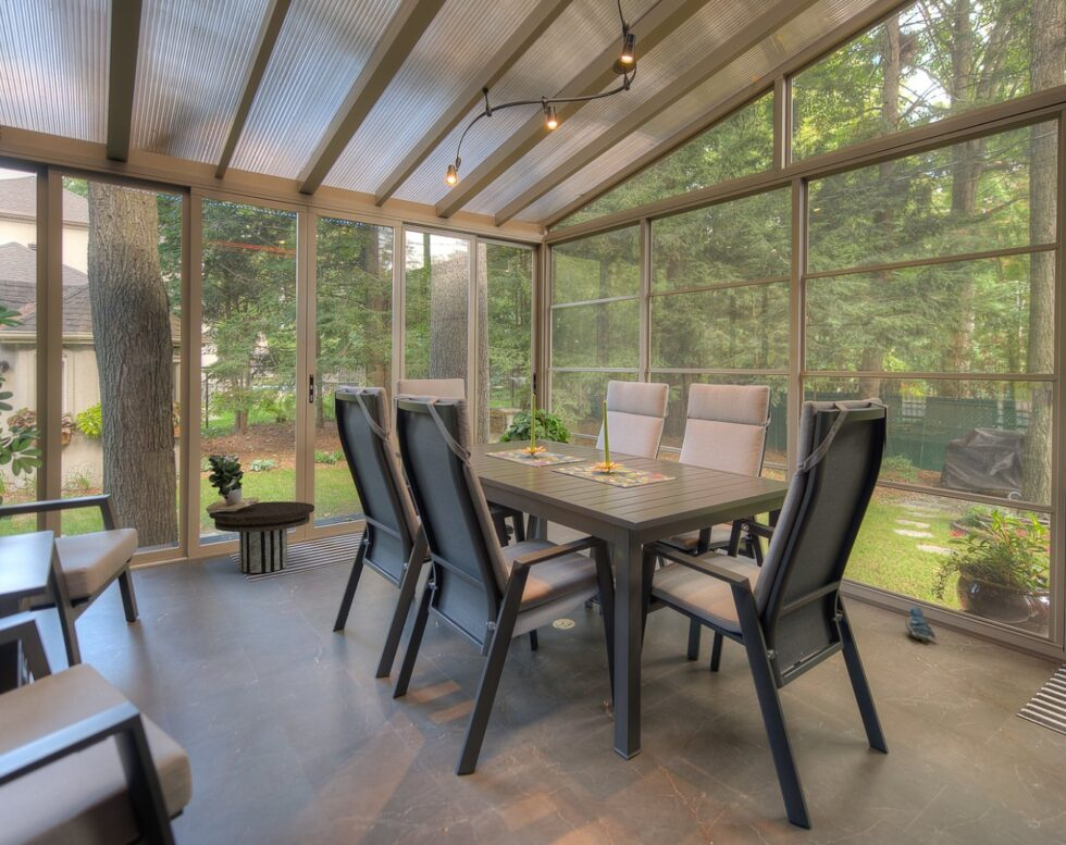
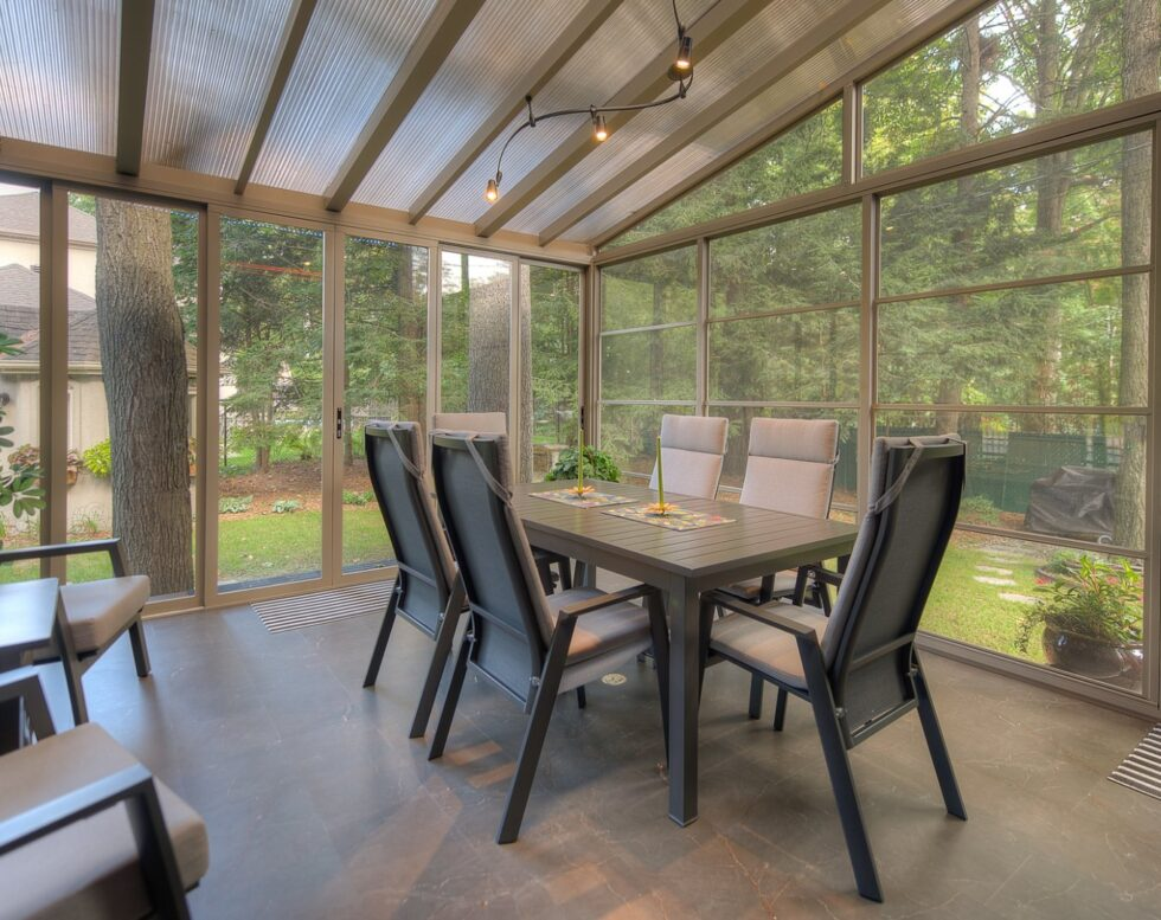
- potted plant (232, 482)
- plush toy (917, 623)
- side table (263, 537)
